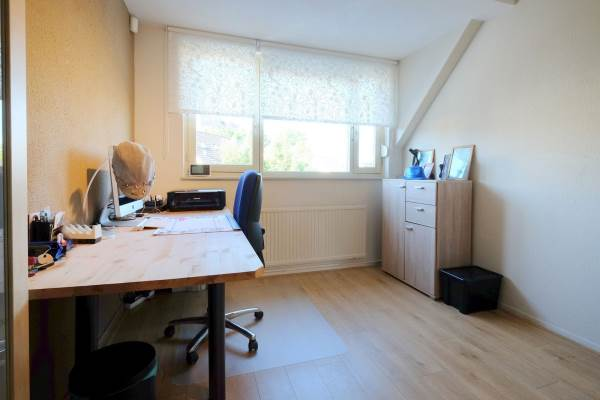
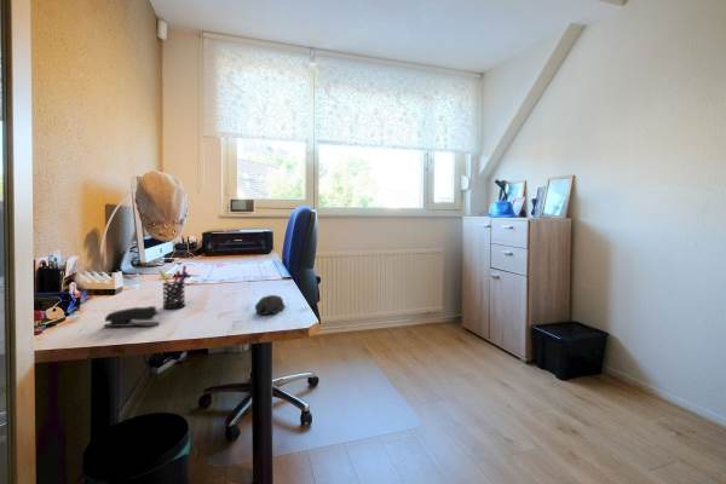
+ stapler (131, 316)
+ computer mouse (270, 302)
+ pen holder (175, 284)
